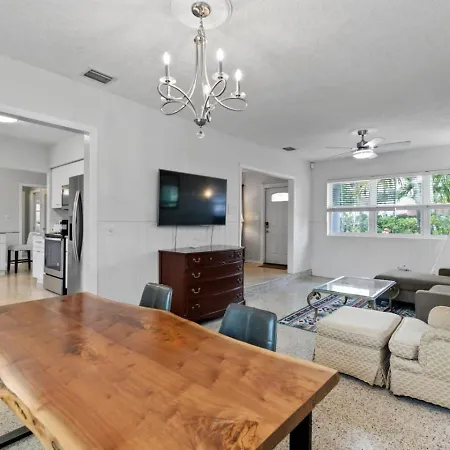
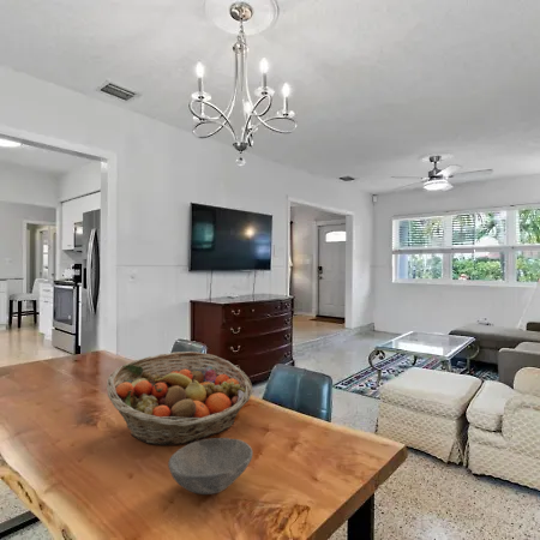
+ bowl (210, 468)
+ fruit basket (182, 392)
